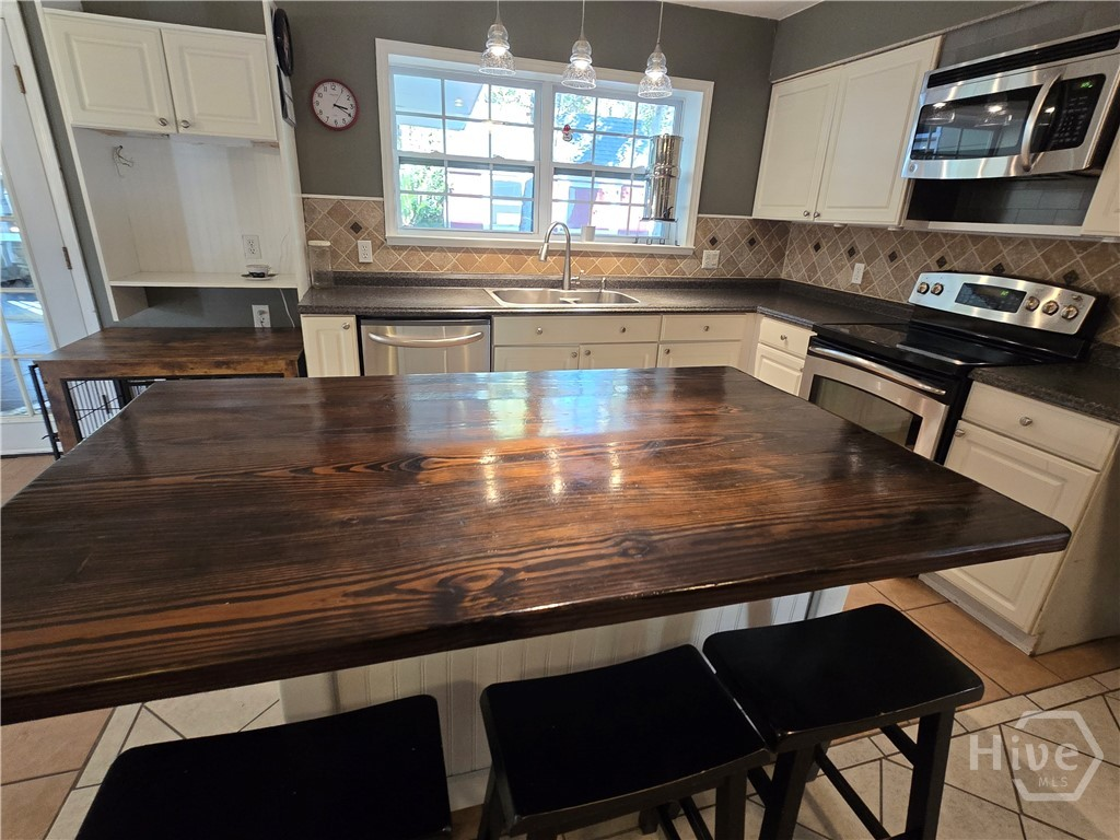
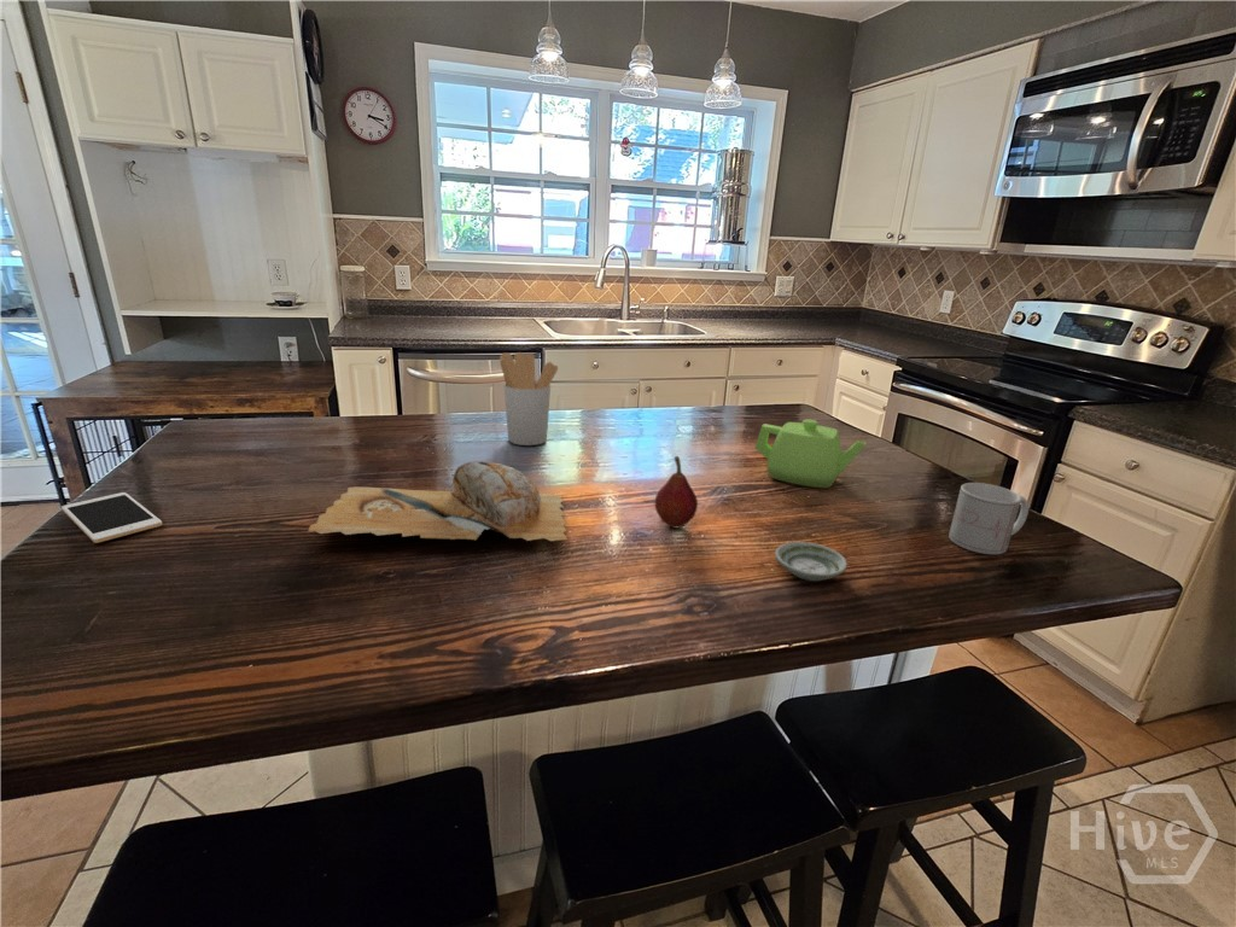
+ saucer (809, 564)
+ fruit (677, 490)
+ cell phone (110, 515)
+ teakettle (808, 449)
+ utensil holder (524, 396)
+ mug (993, 517)
+ chopping board (449, 494)
